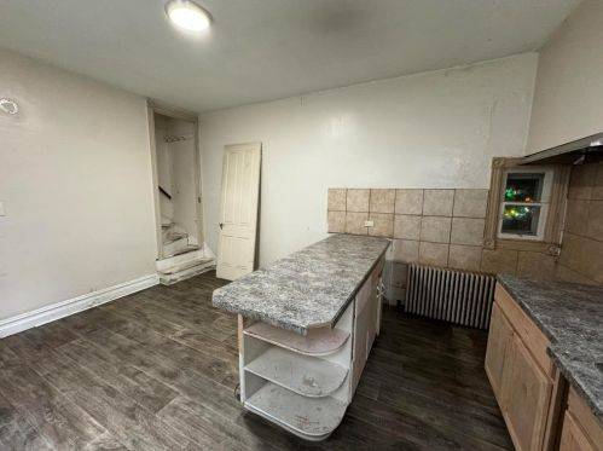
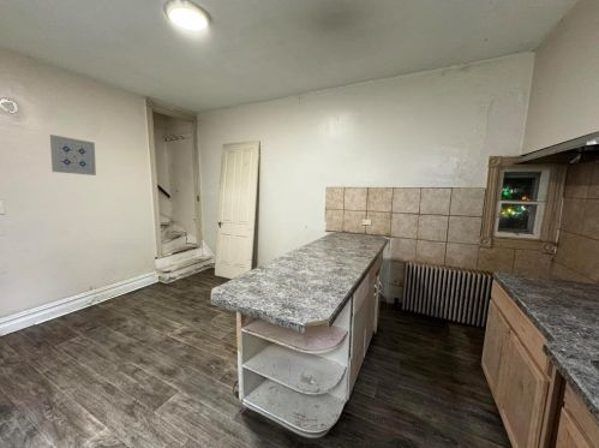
+ wall art (74, 156)
